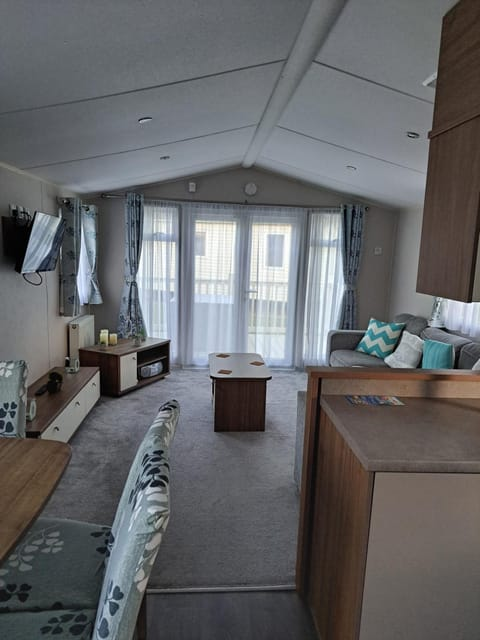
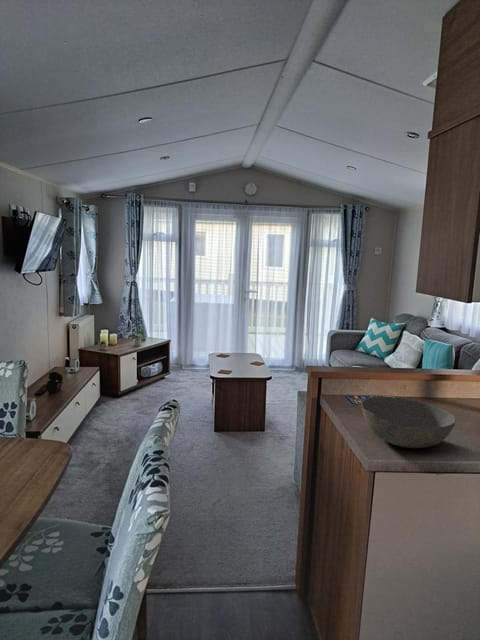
+ bowl (405, 423)
